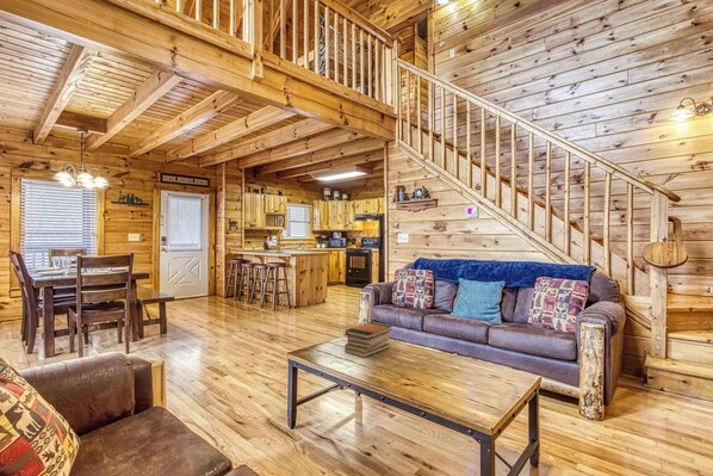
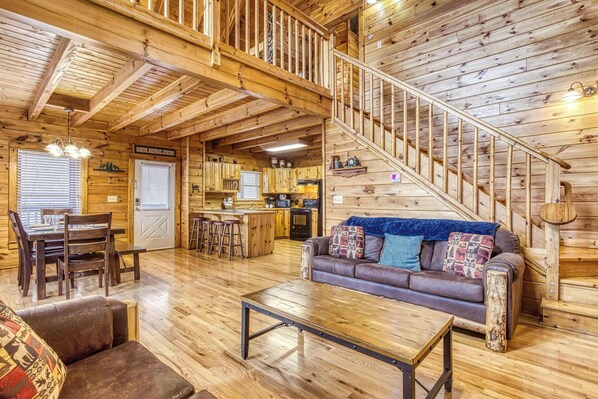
- book stack (368, 338)
